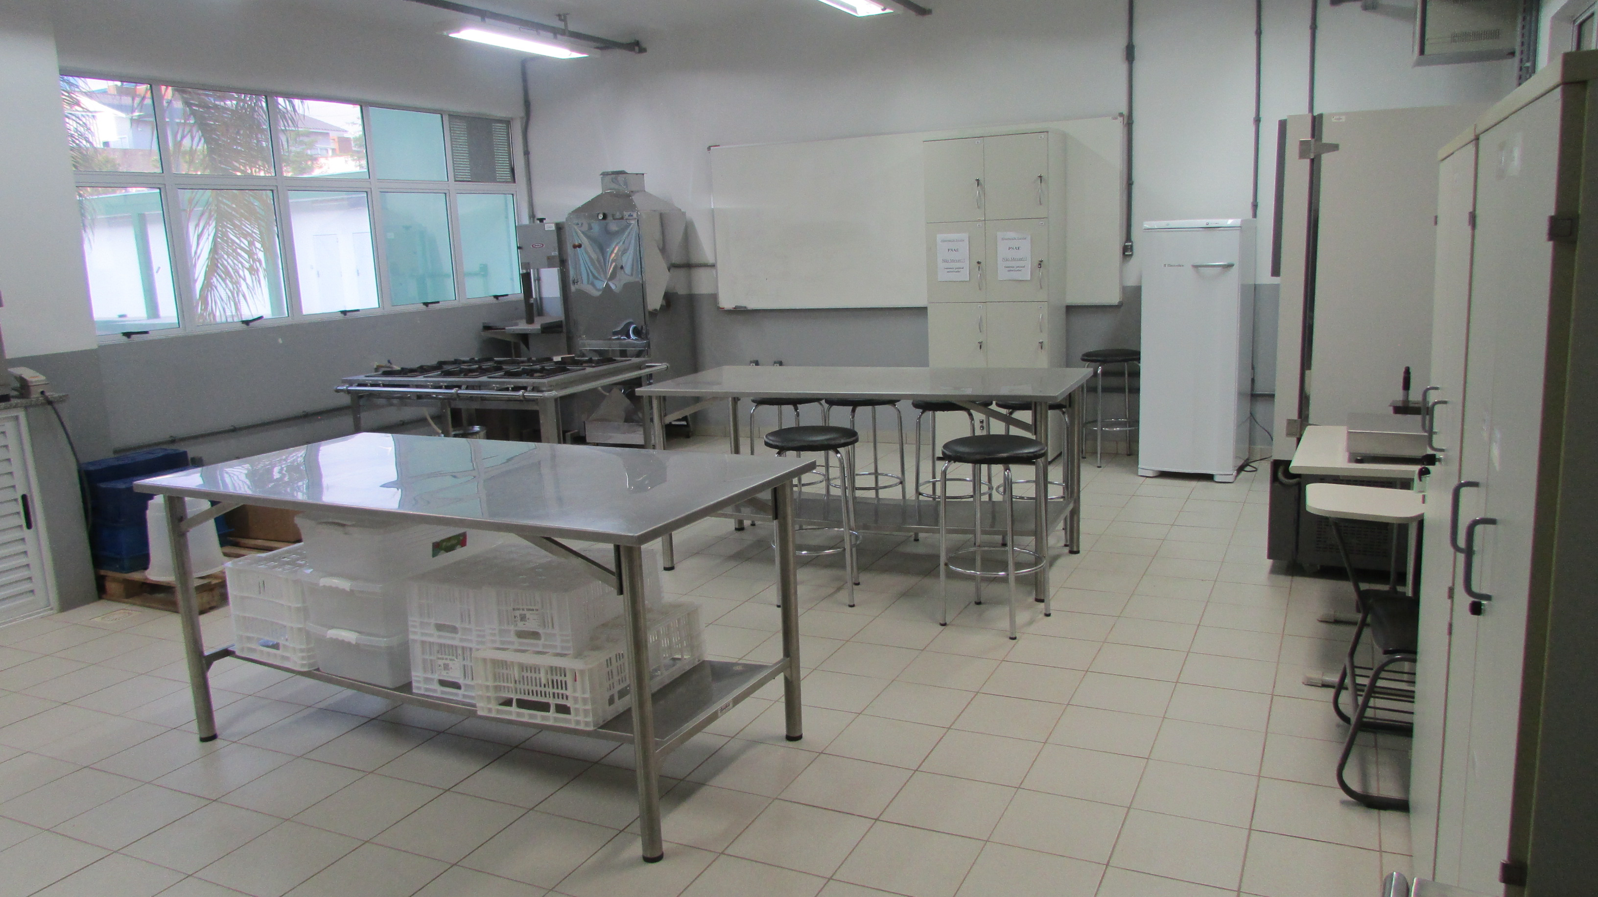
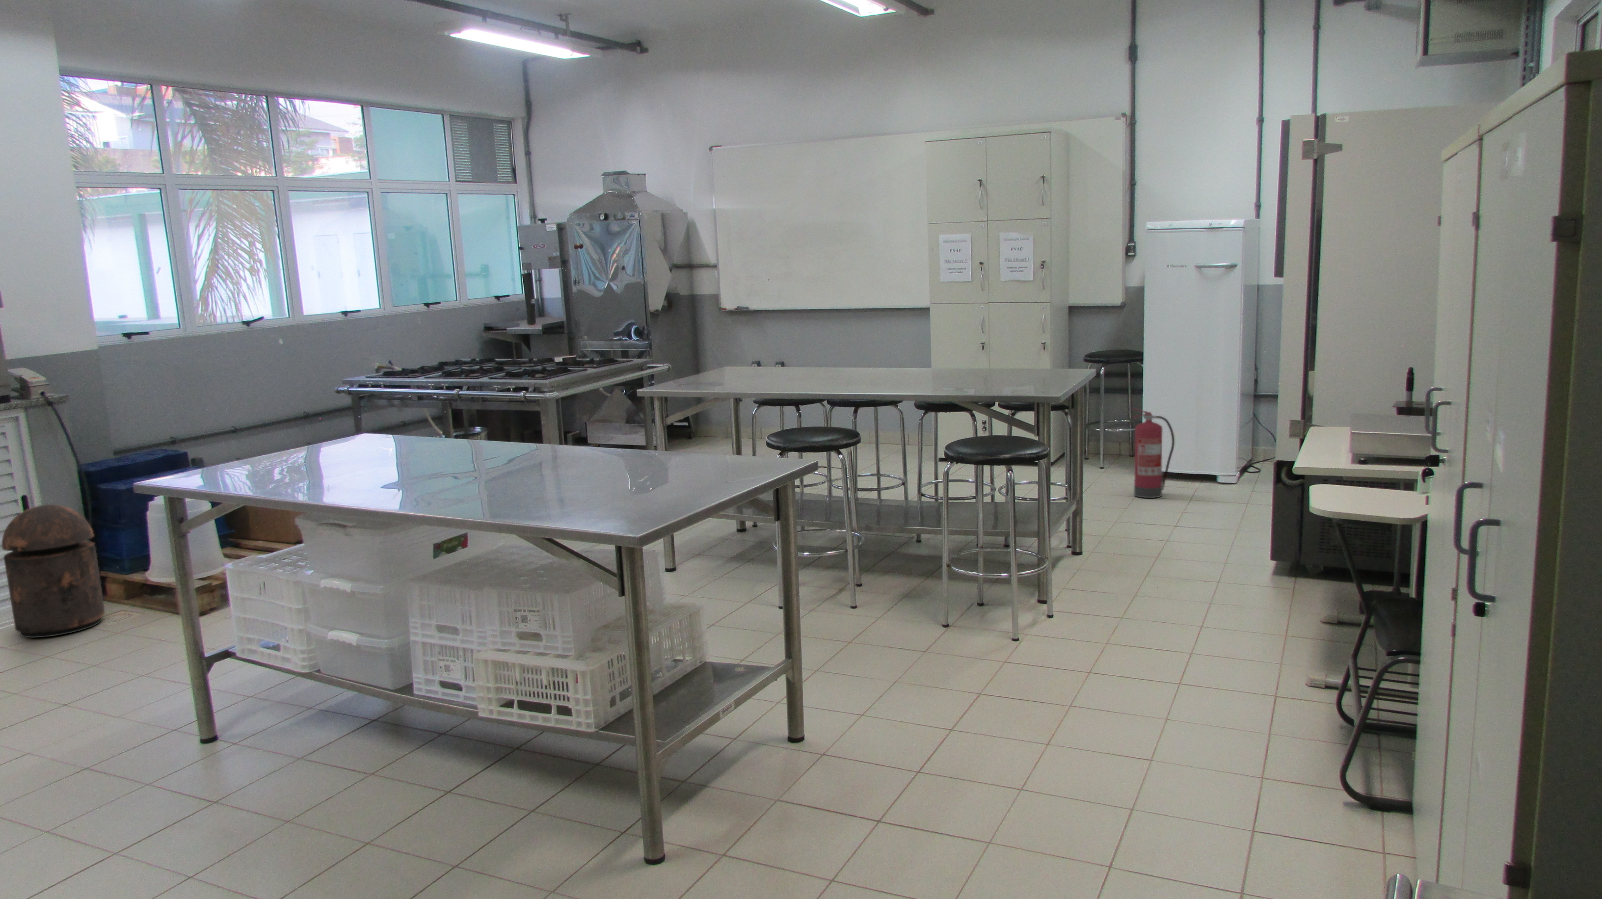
+ trash can (53, 567)
+ fire extinguisher (1152, 452)
